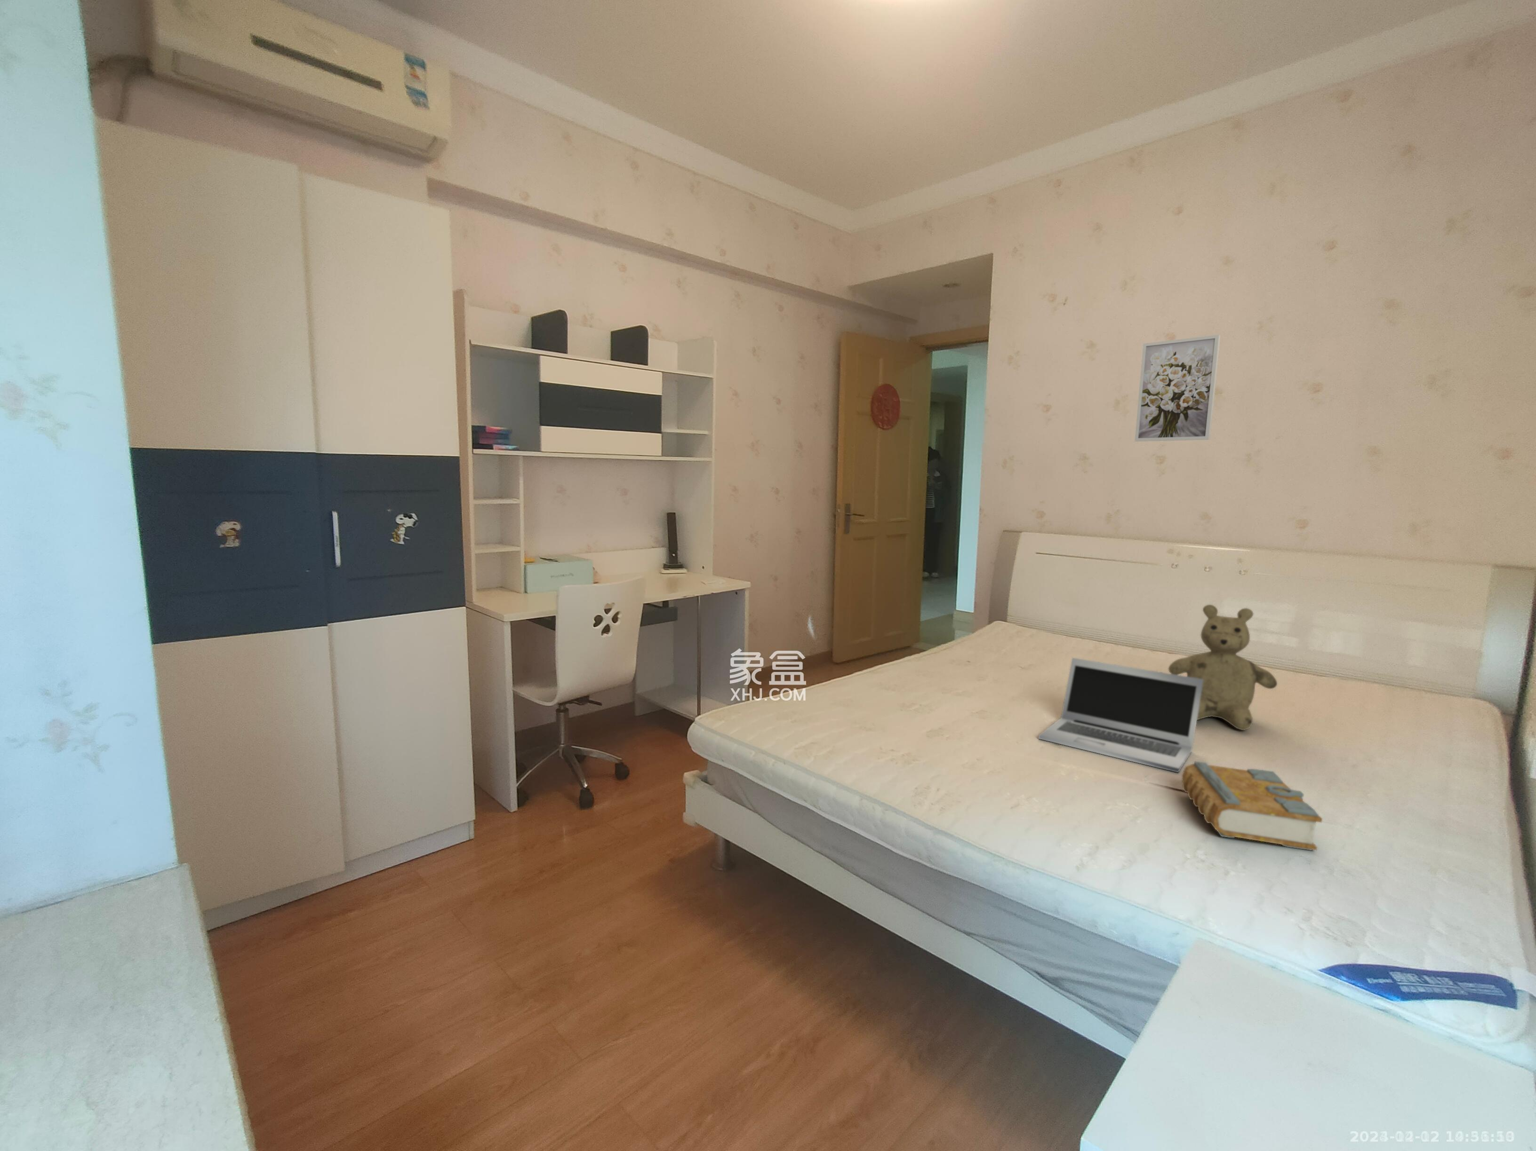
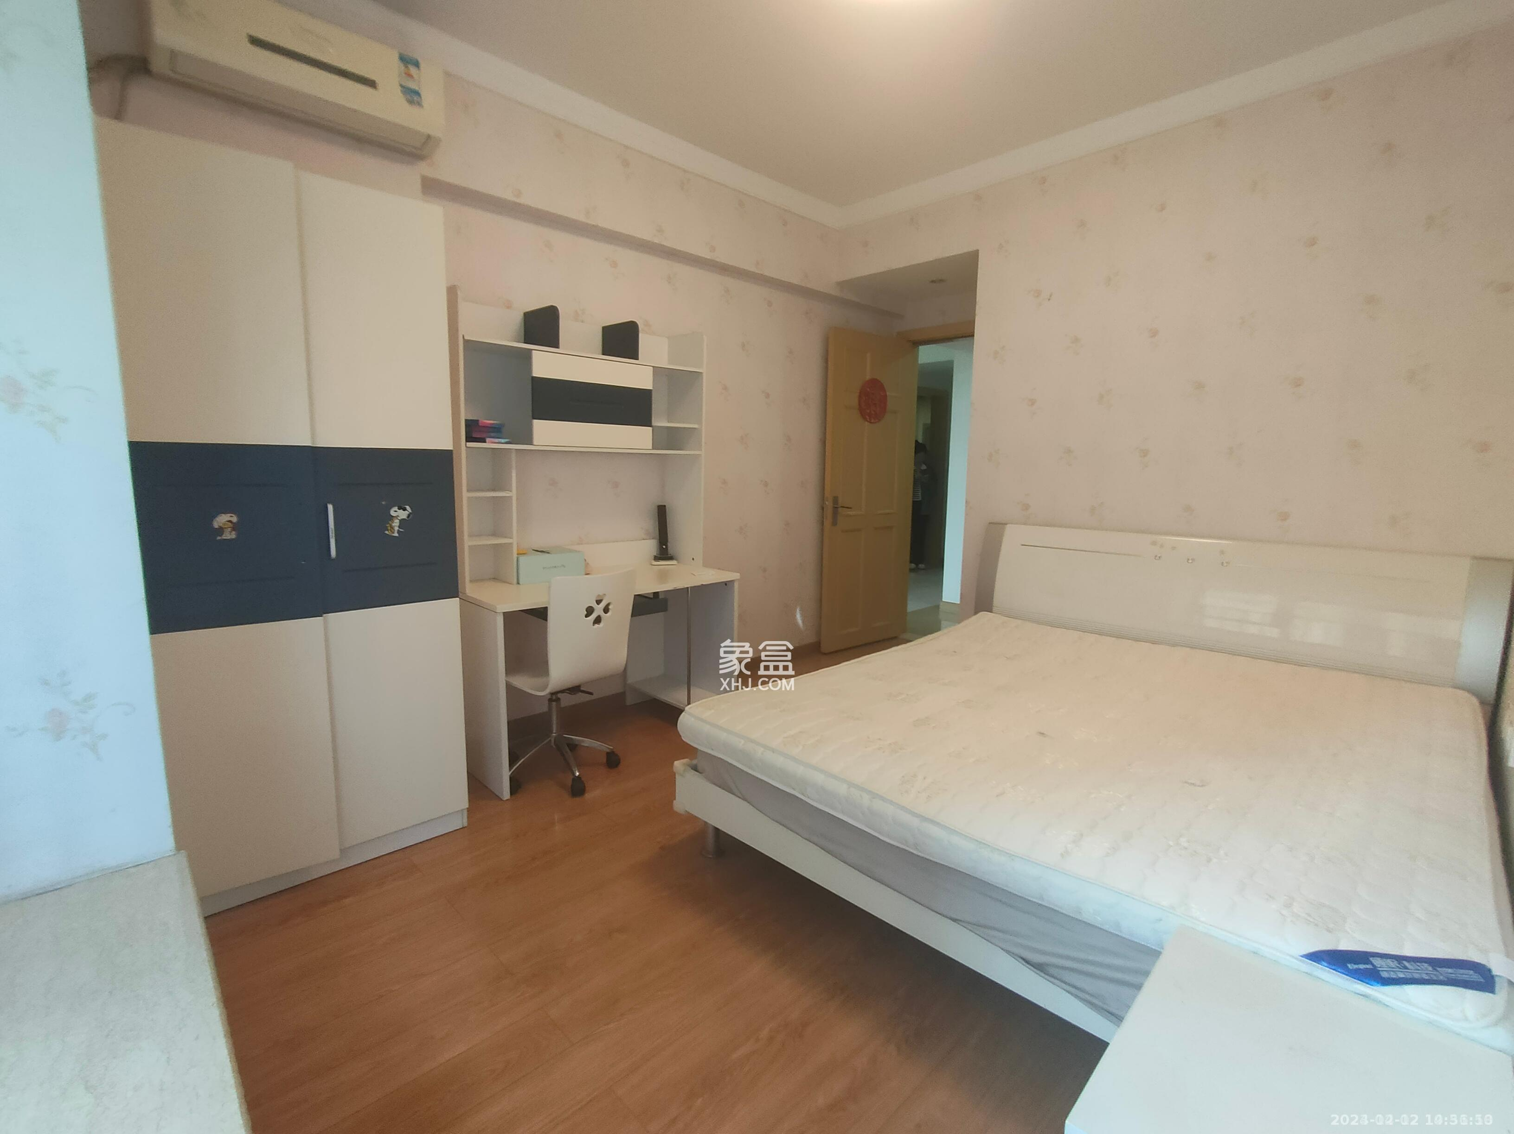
- laptop (1120, 710)
- teddy bear (1222, 664)
- book (1246, 802)
- wall art (1176, 391)
